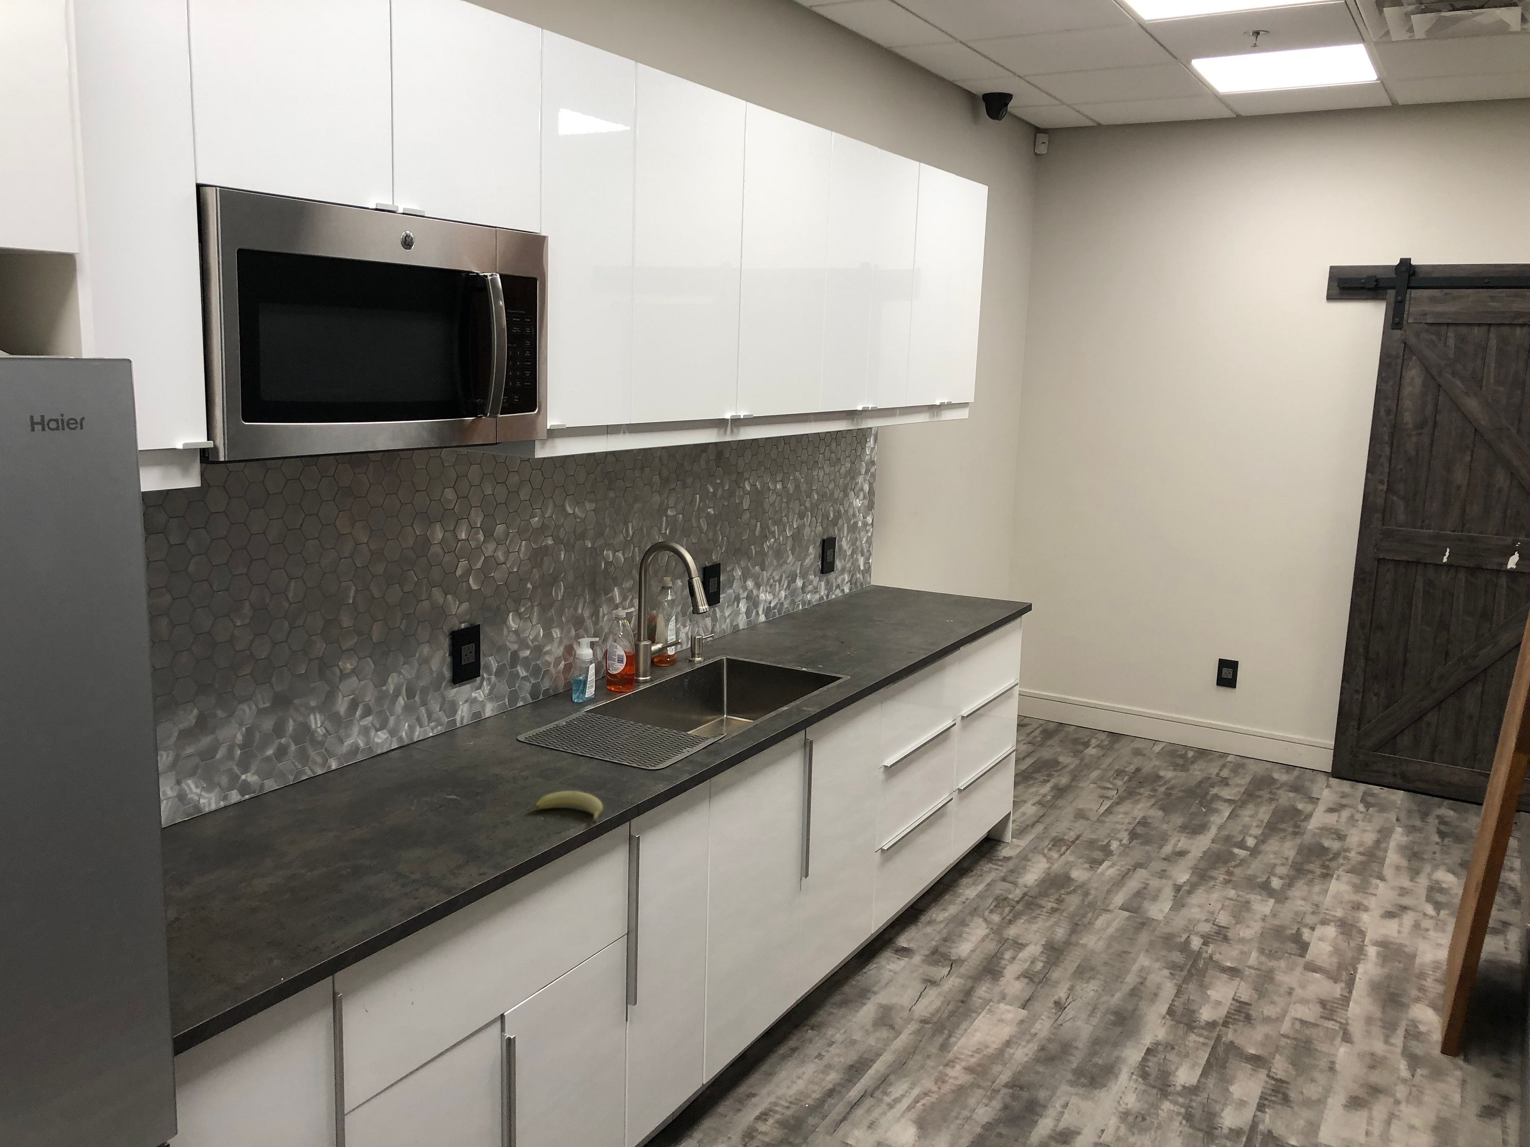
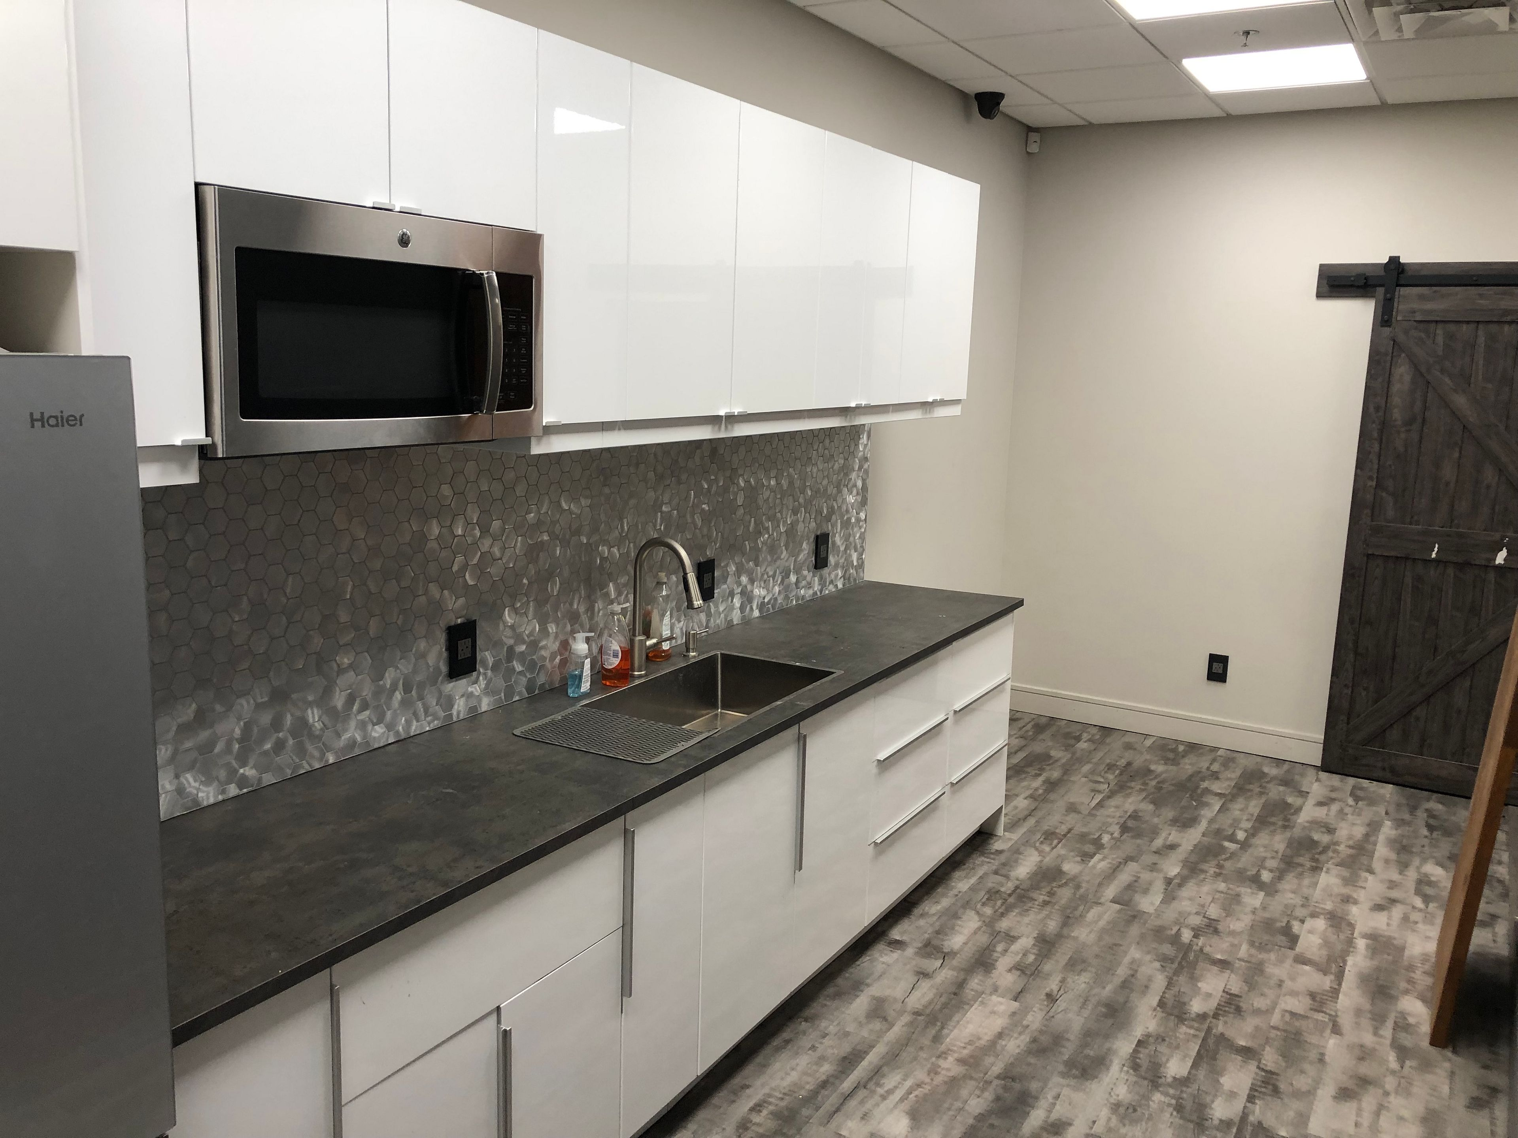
- fruit (575, 804)
